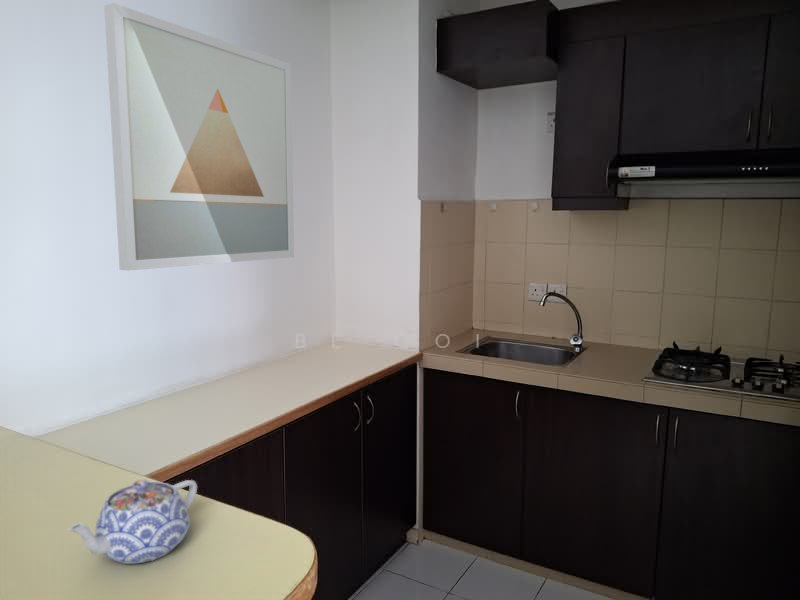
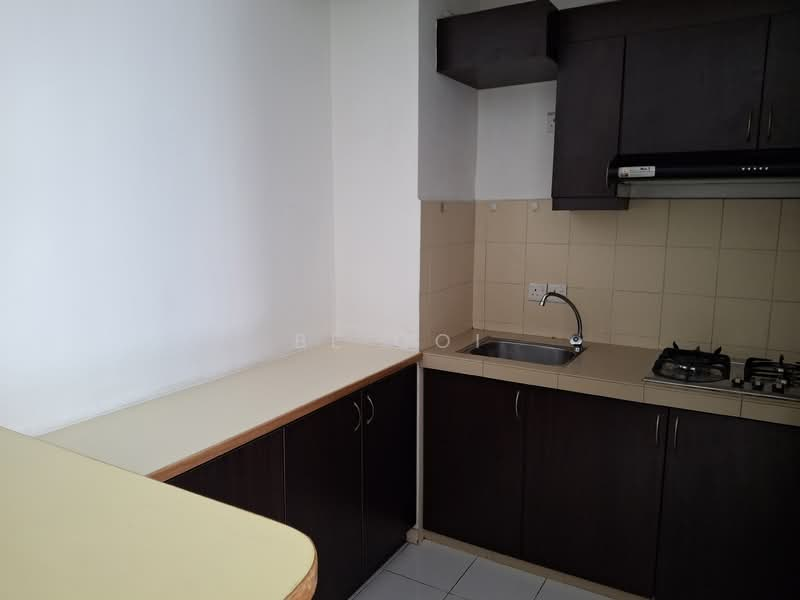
- wall art (216, 153)
- teapot (138, 516)
